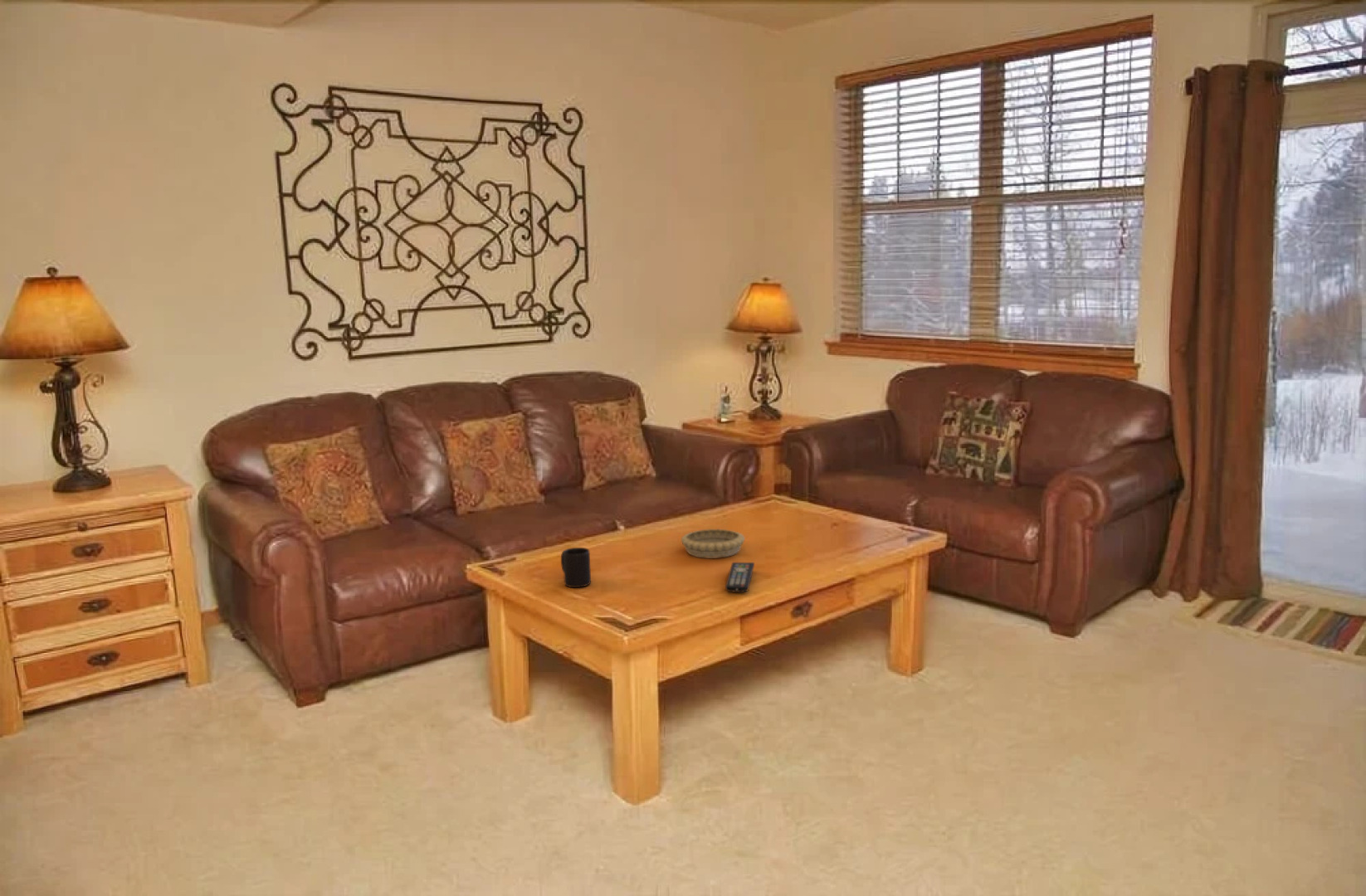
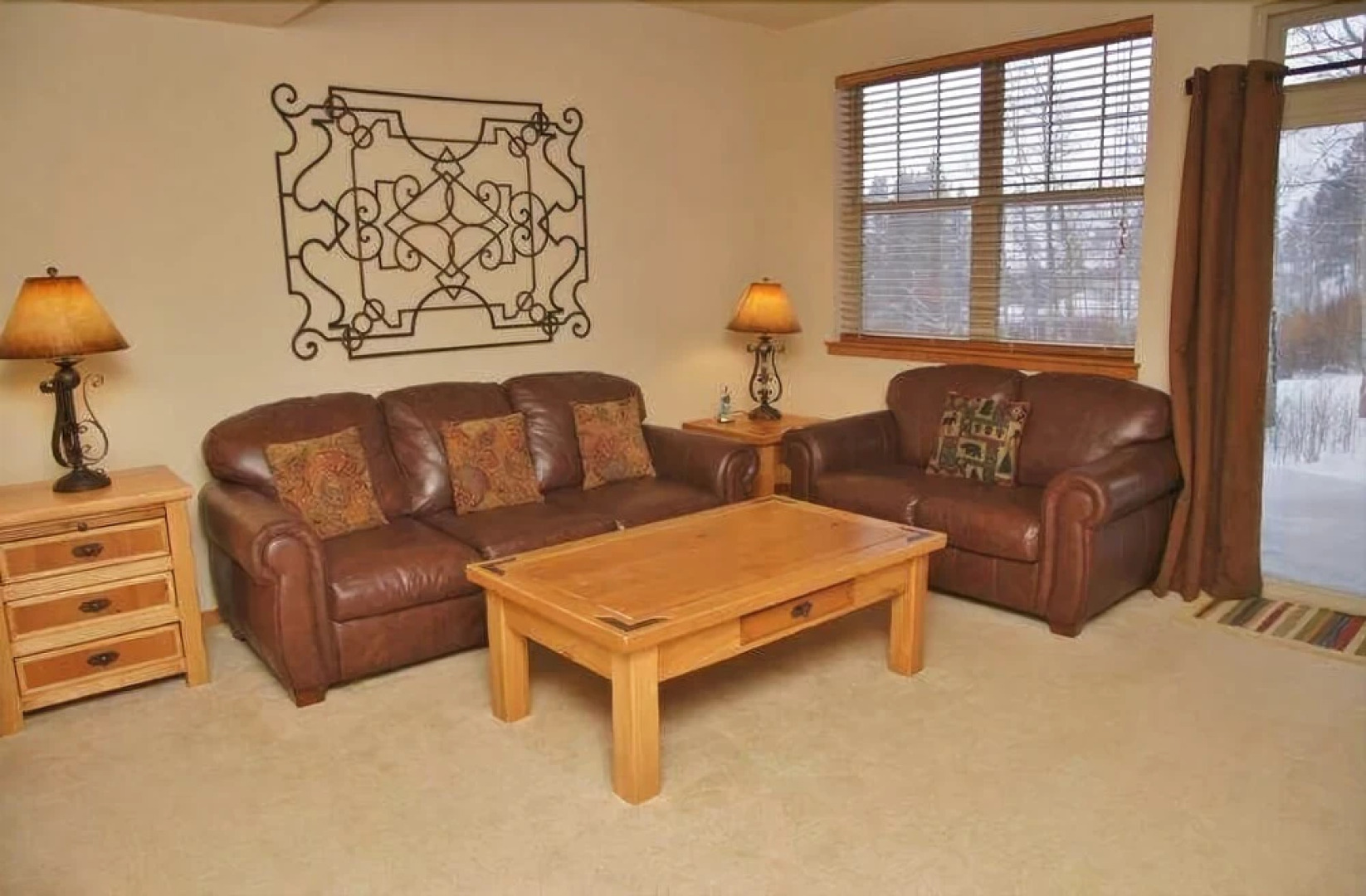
- remote control (740, 576)
- mug (573, 565)
- decorative bowl (713, 543)
